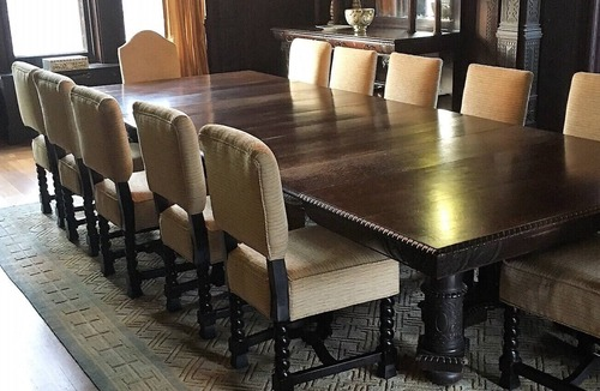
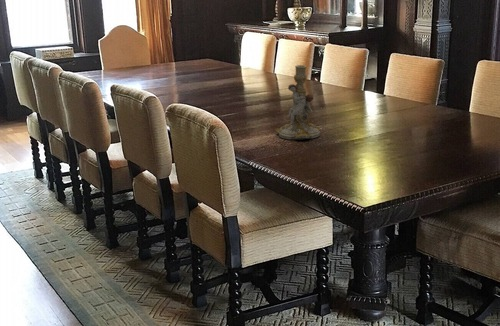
+ candlestick (299, 100)
